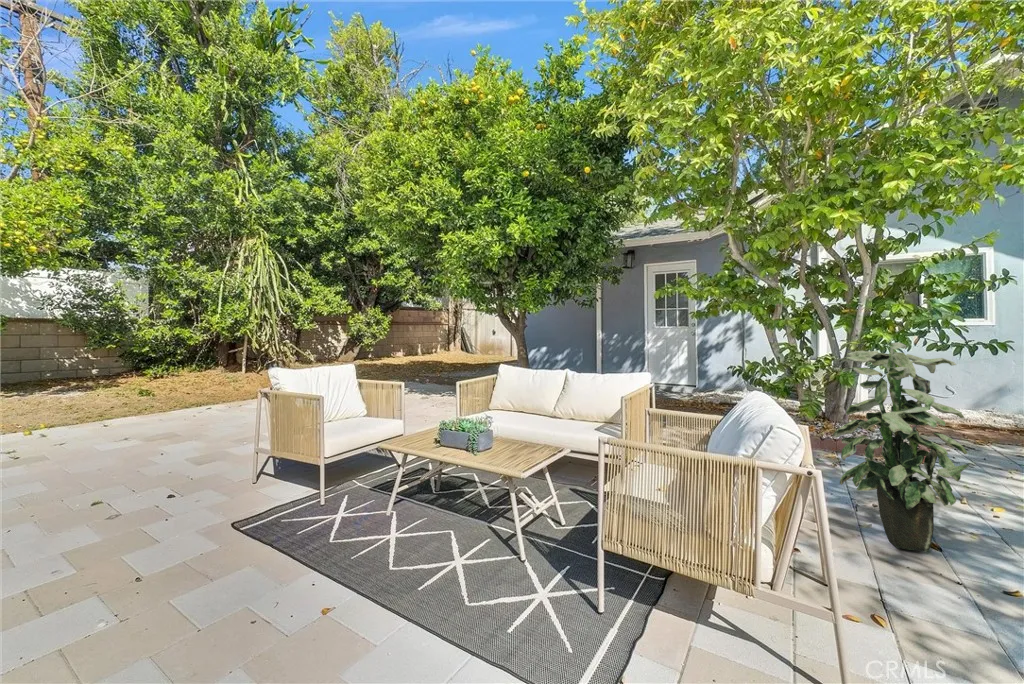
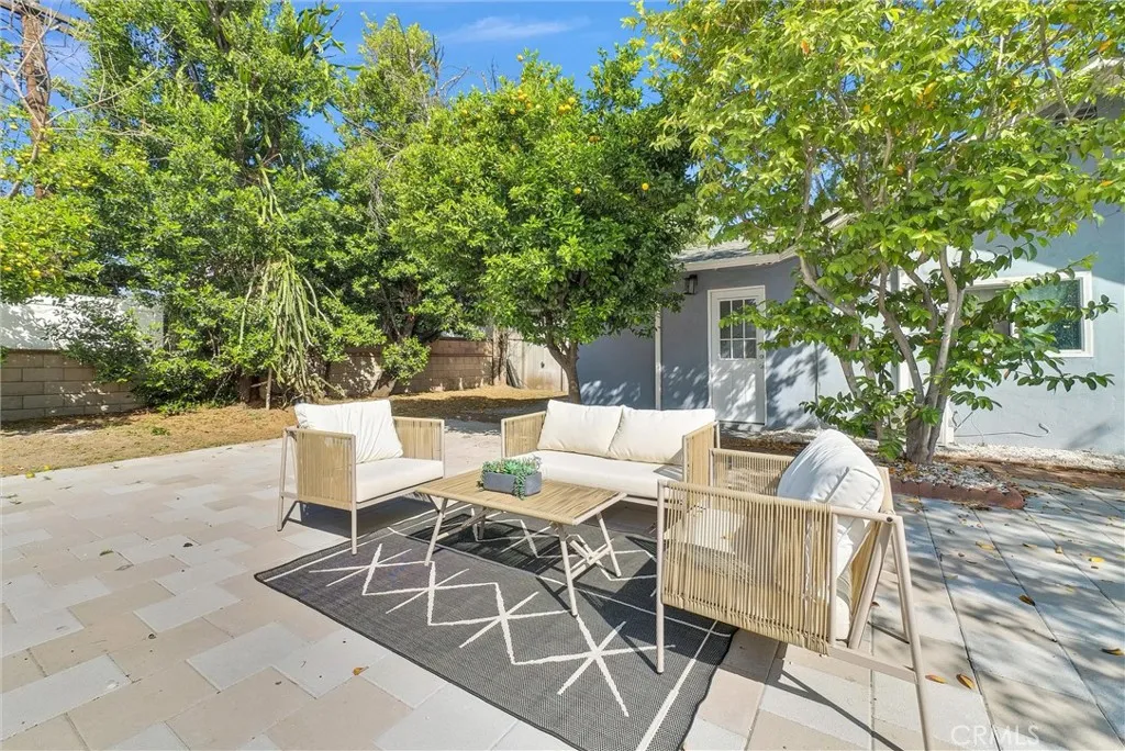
- indoor plant (895, 442)
